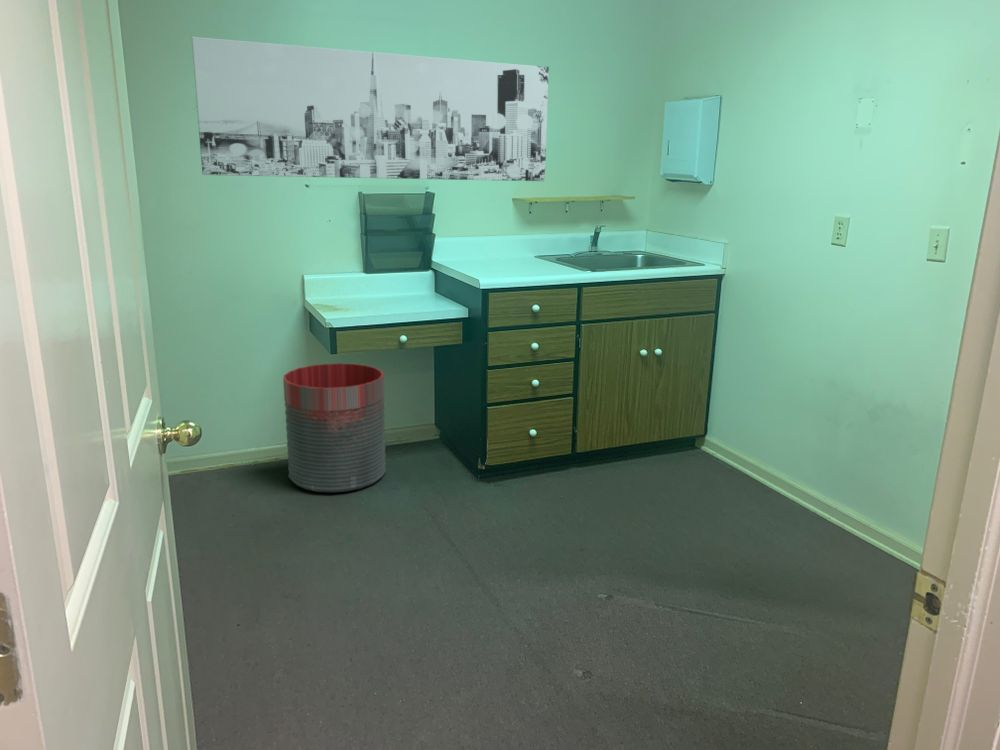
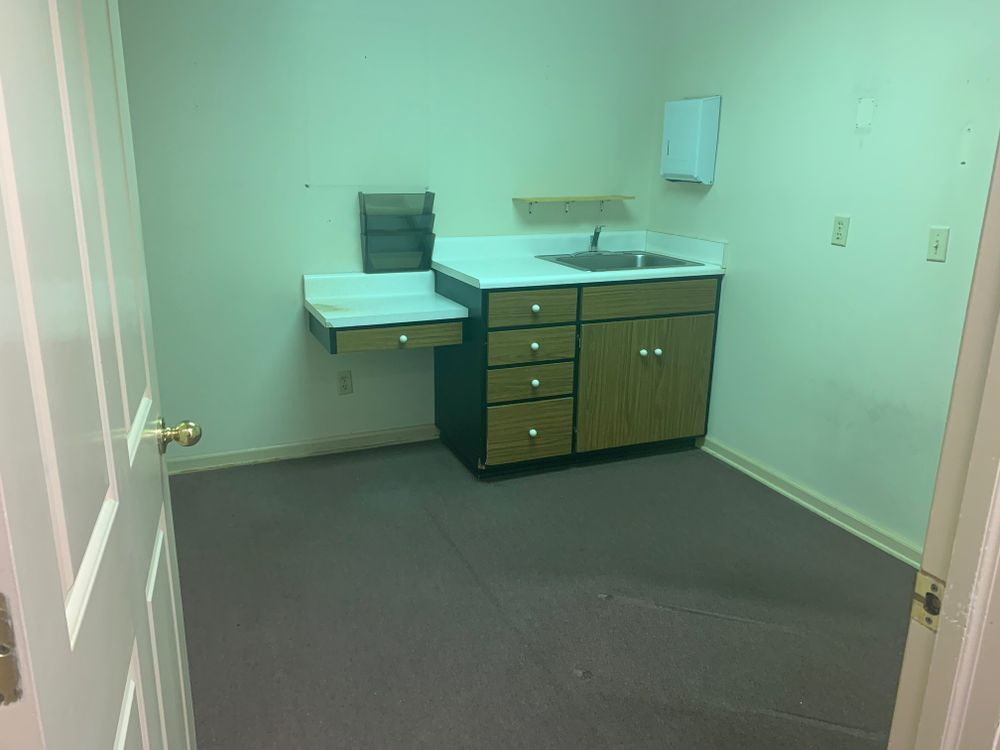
- trash can (336, 425)
- wall art (387, 117)
